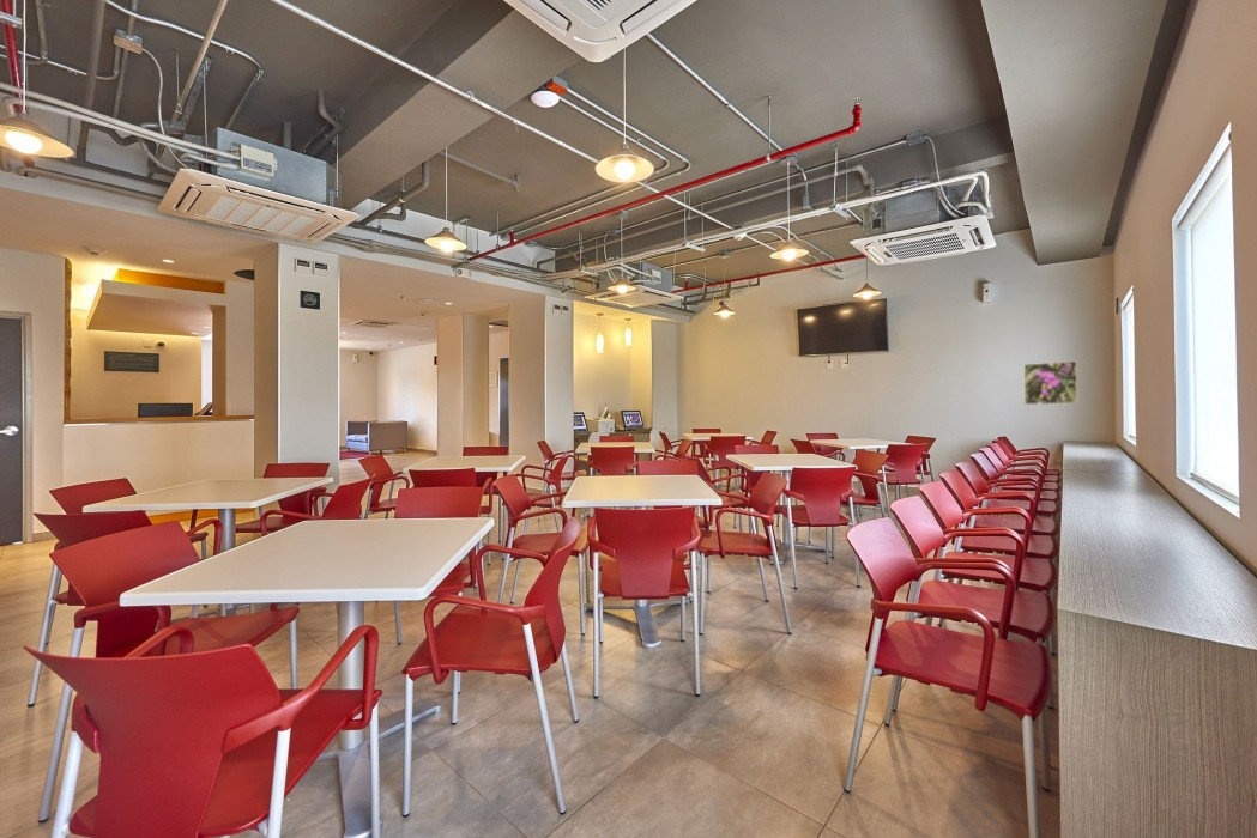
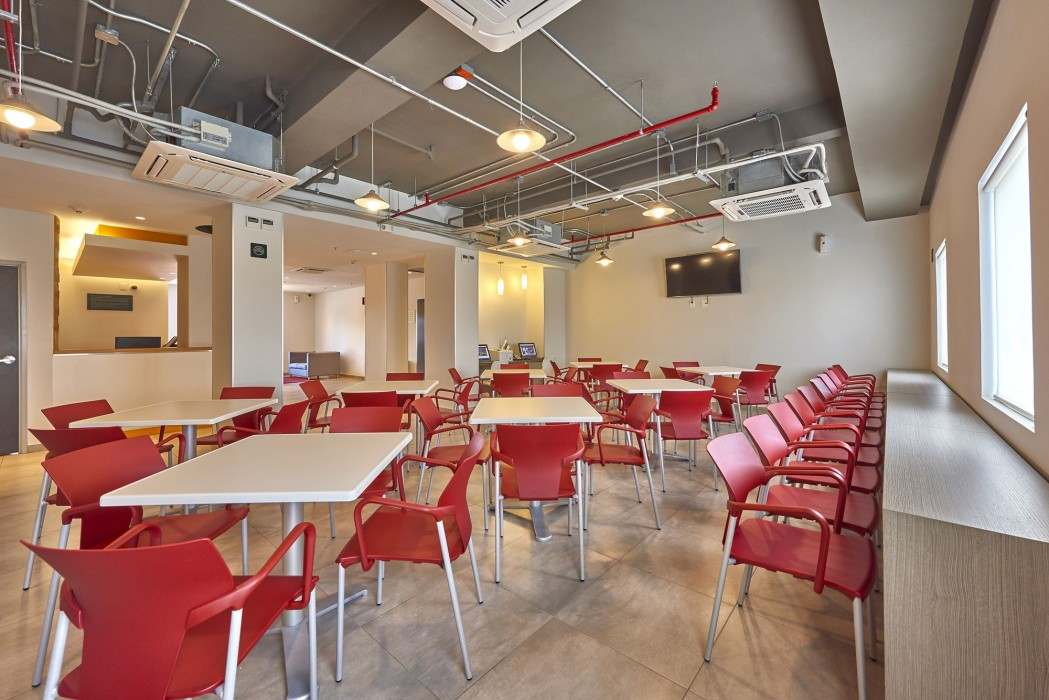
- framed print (1050, 383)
